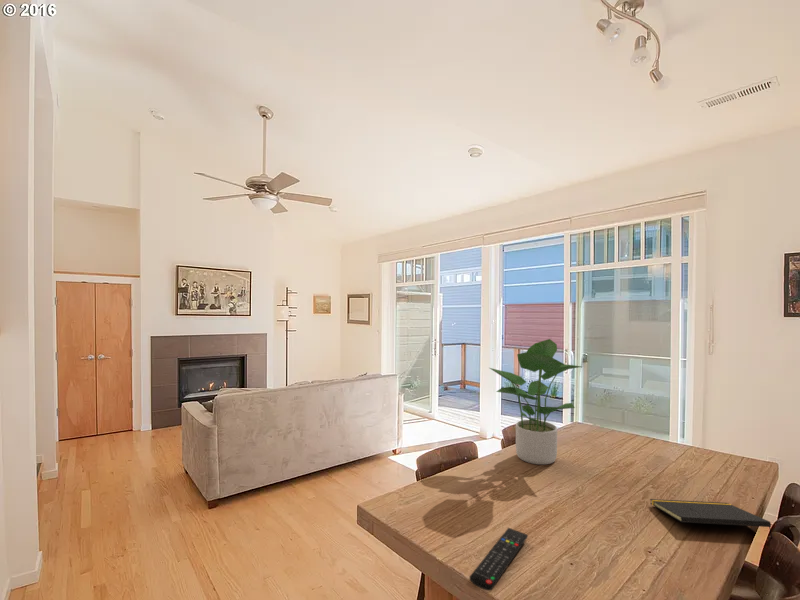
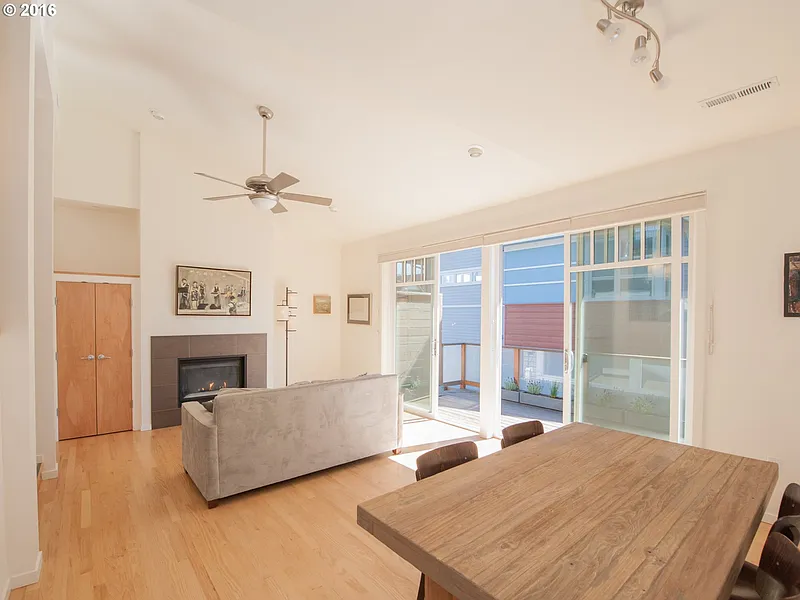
- potted plant (529, 398)
- remote control (500, 557)
- notepad (705, 512)
